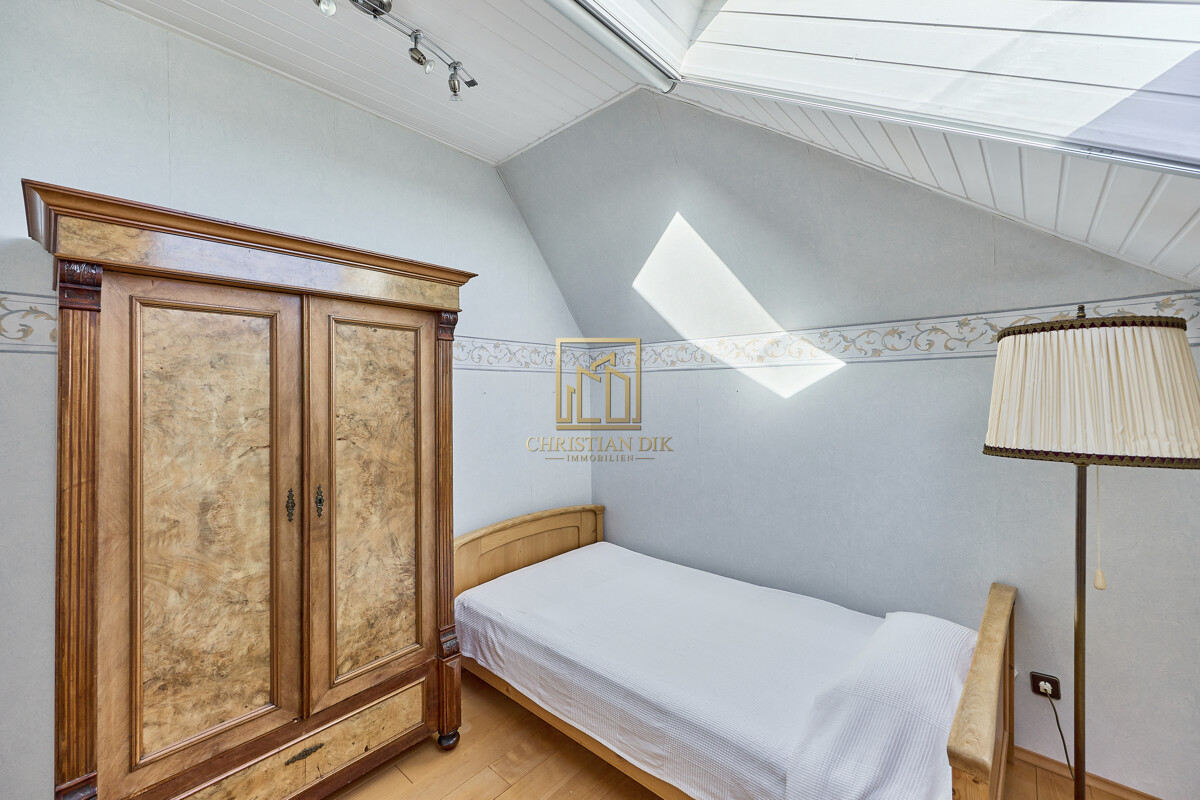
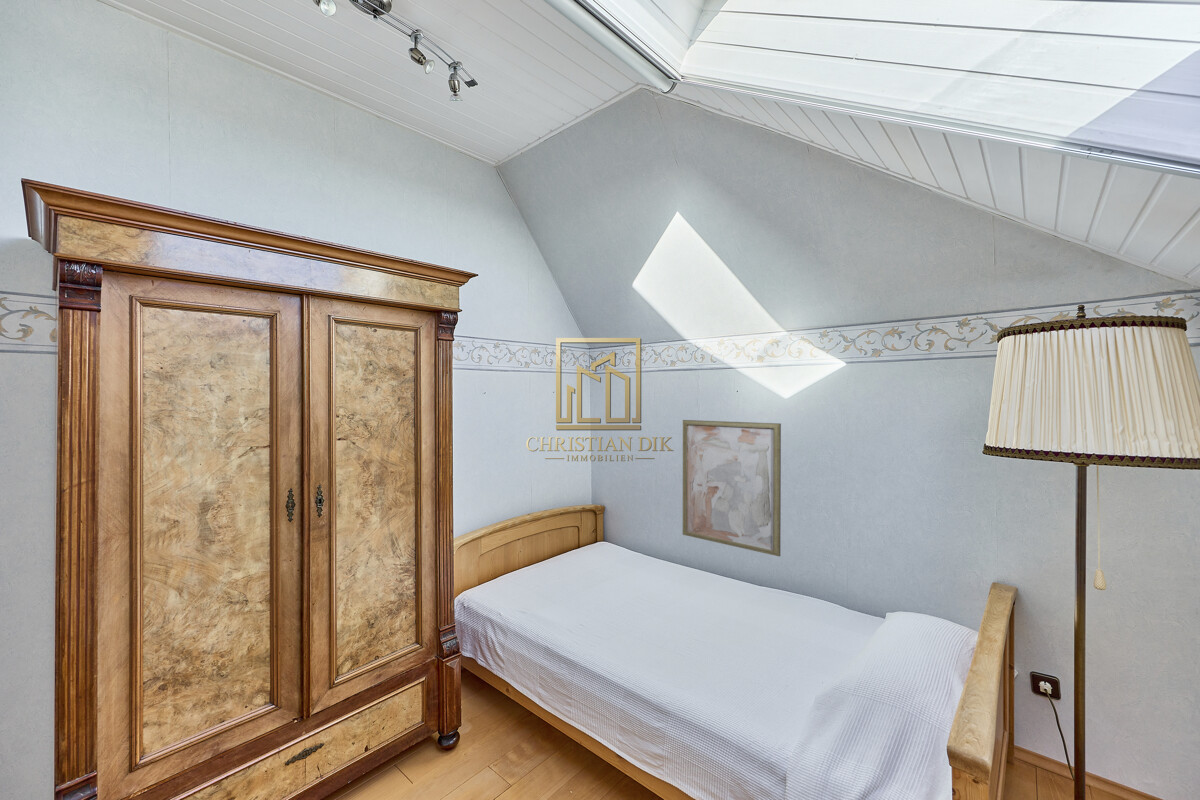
+ wall art (727, 483)
